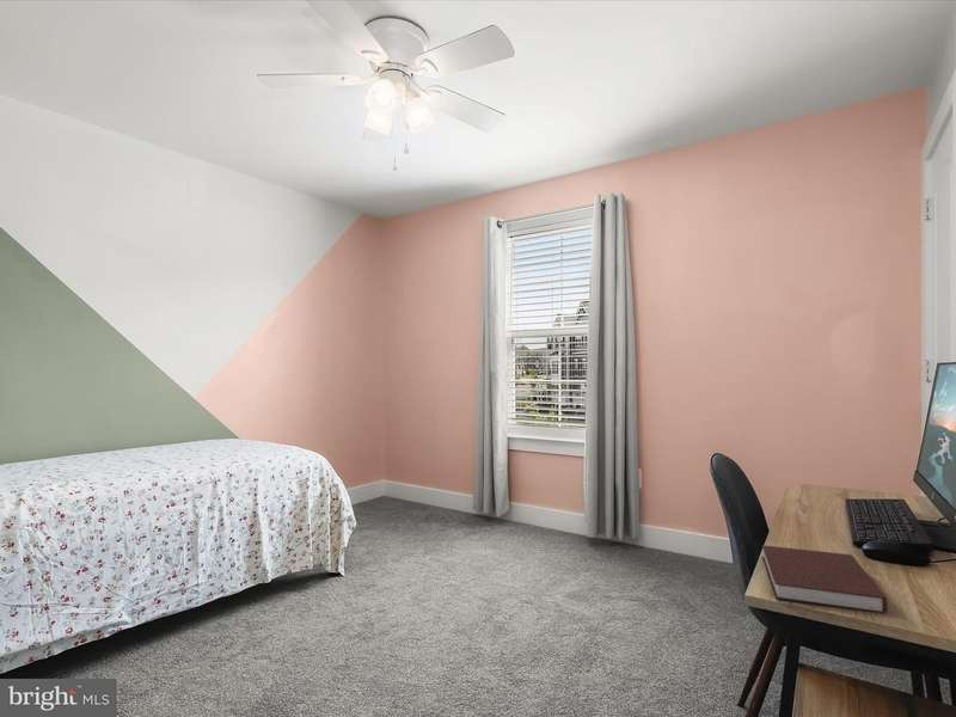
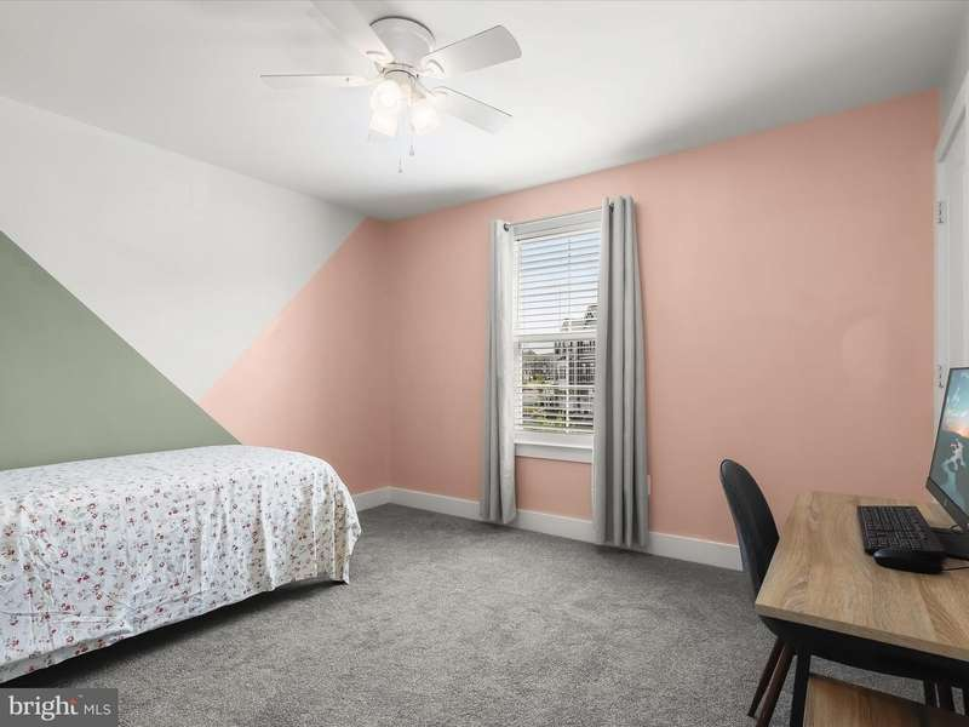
- notebook (816, 575)
